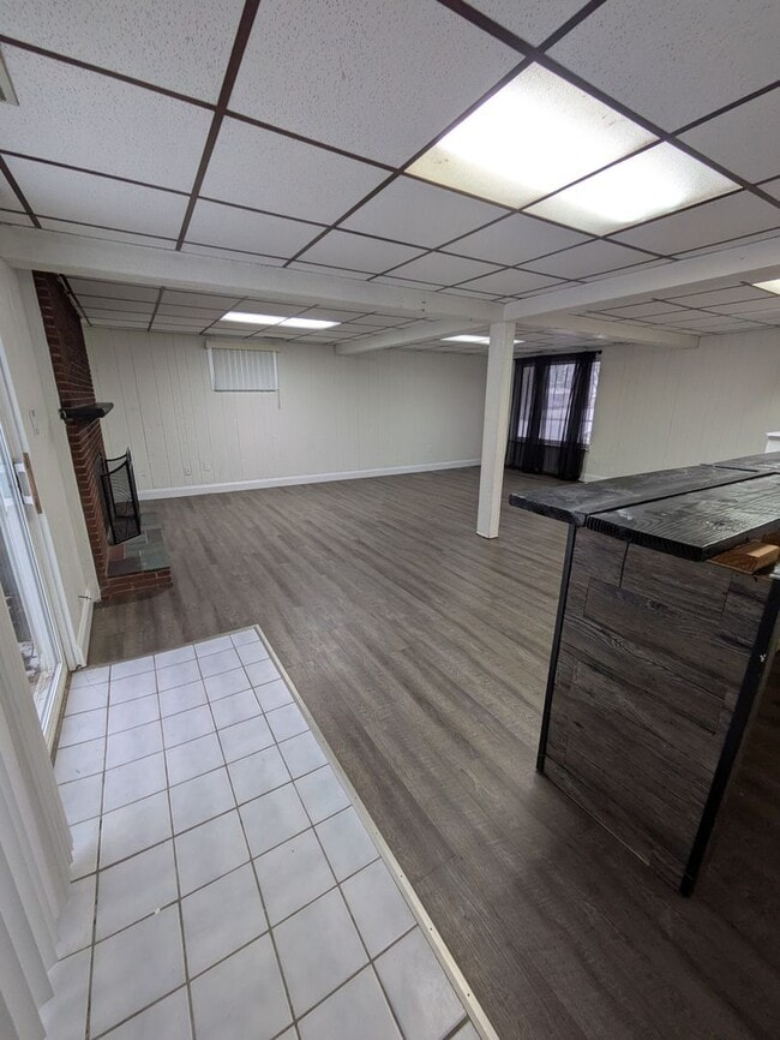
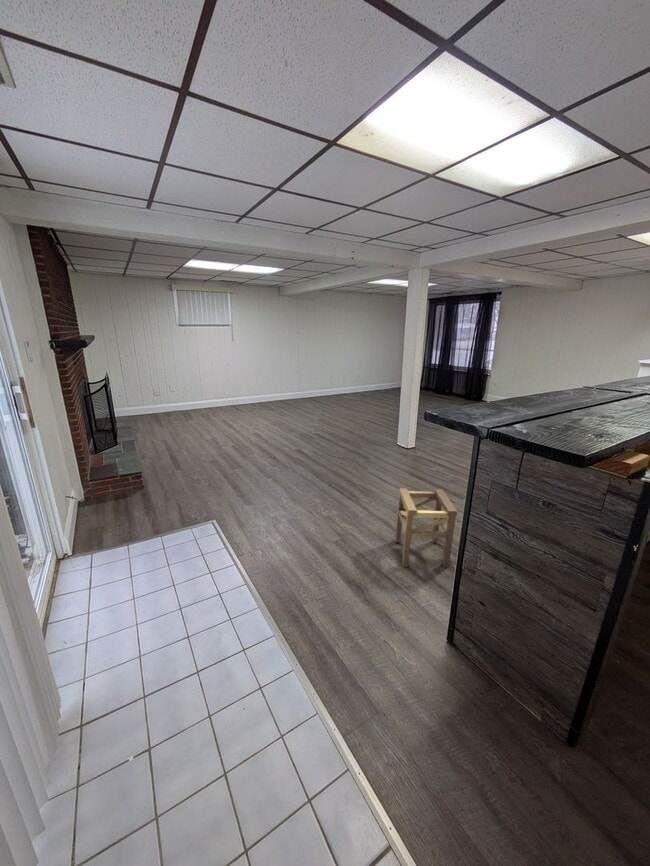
+ stool (423, 526)
